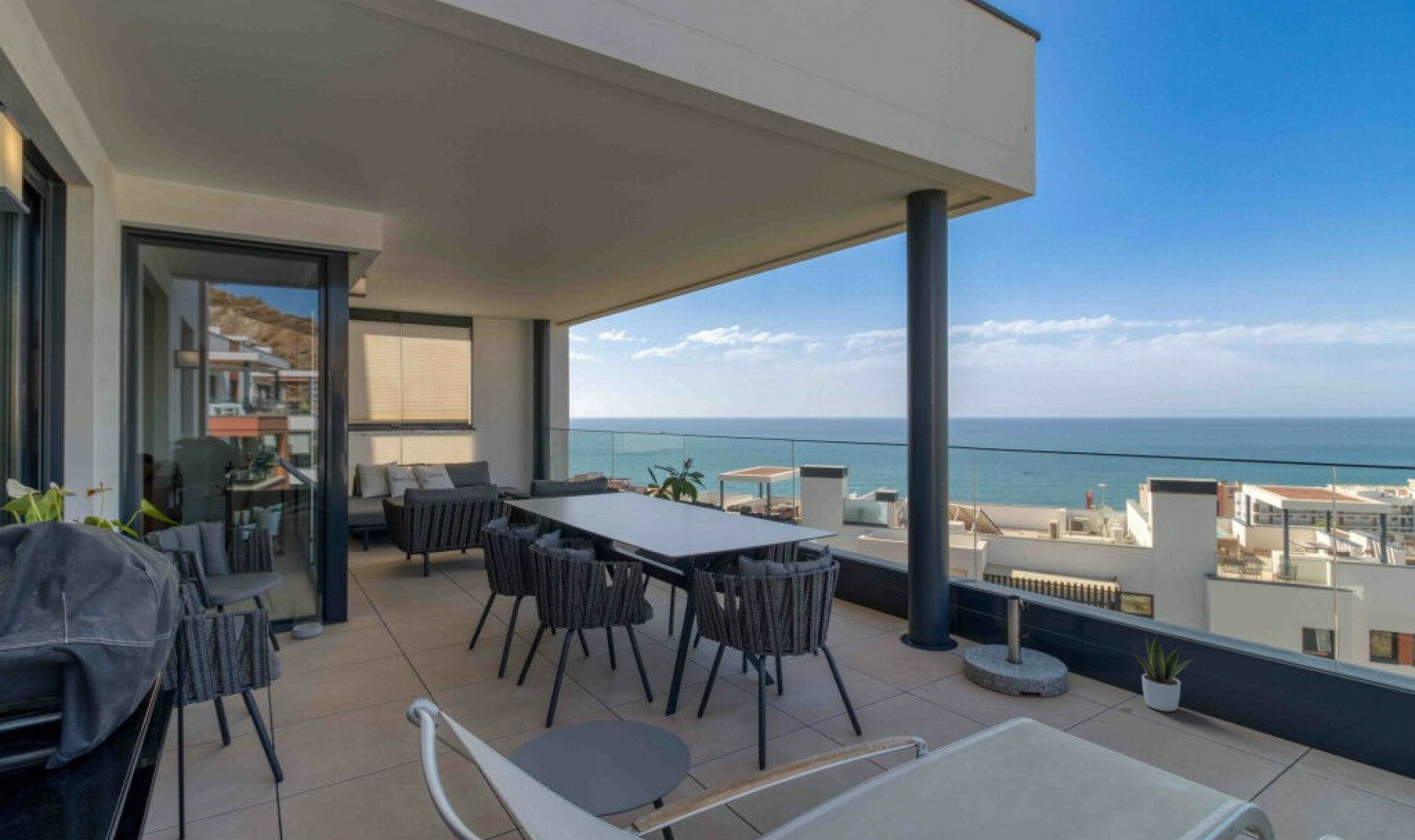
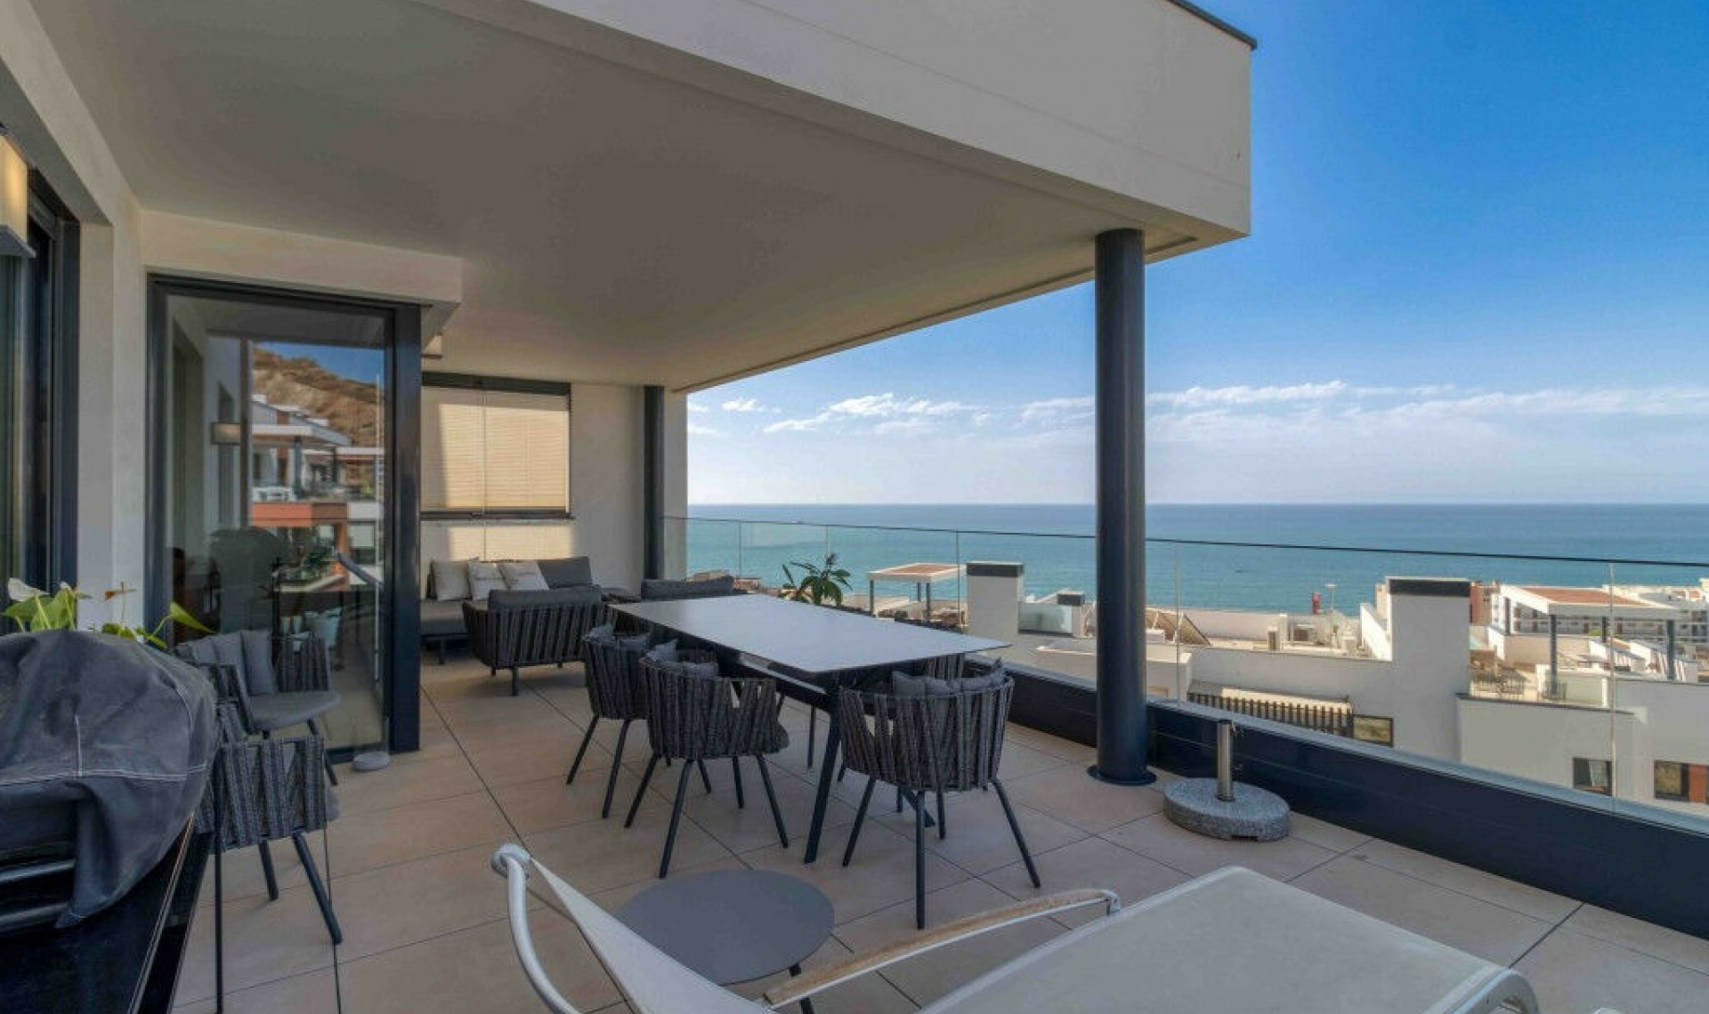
- potted plant (1162, 670)
